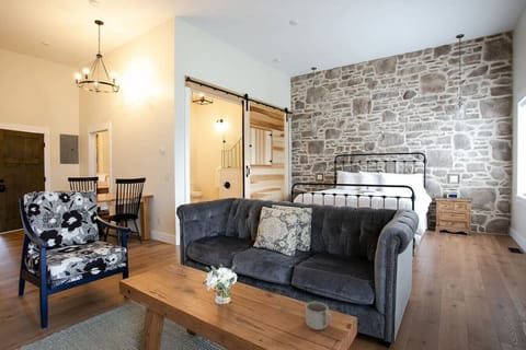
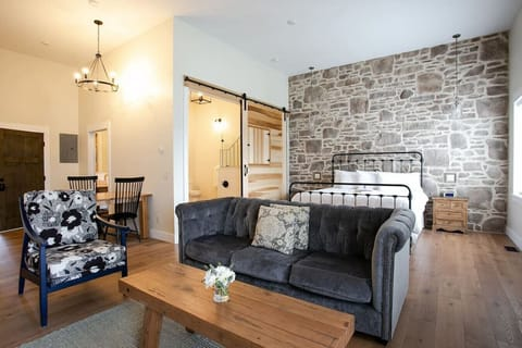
- mug (318, 315)
